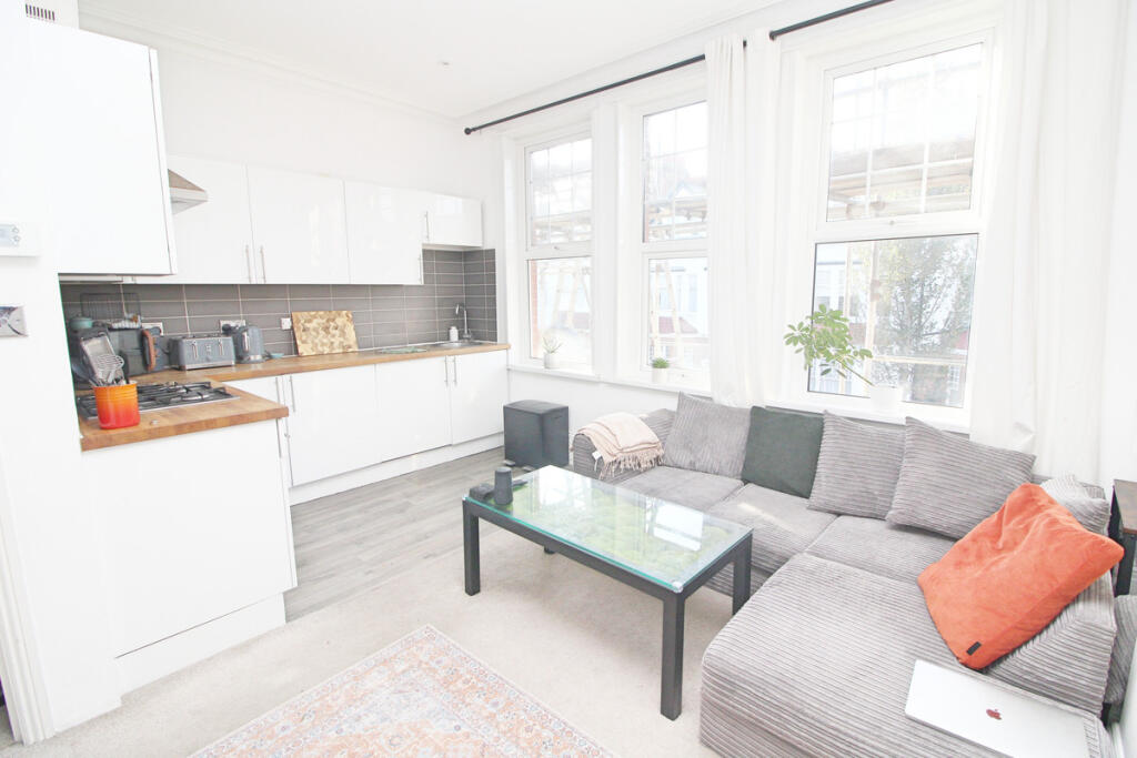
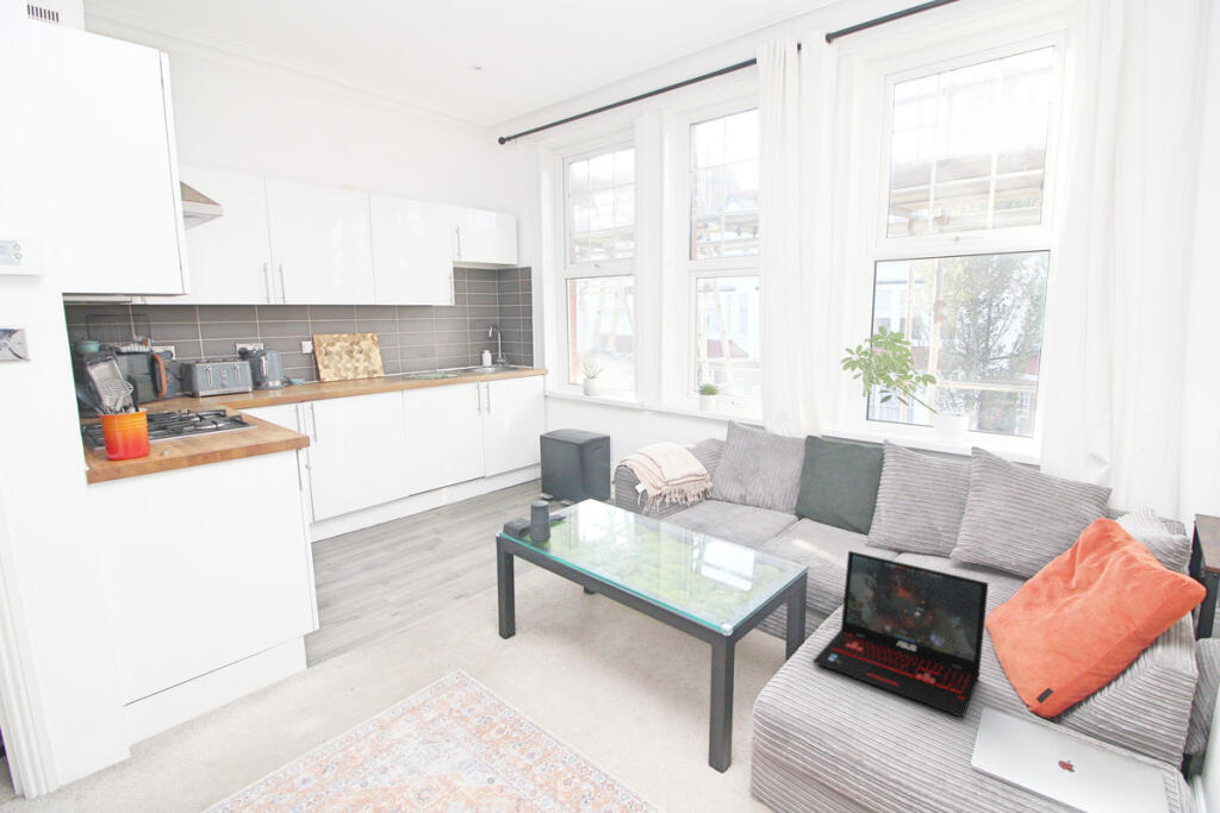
+ laptop (898, 624)
